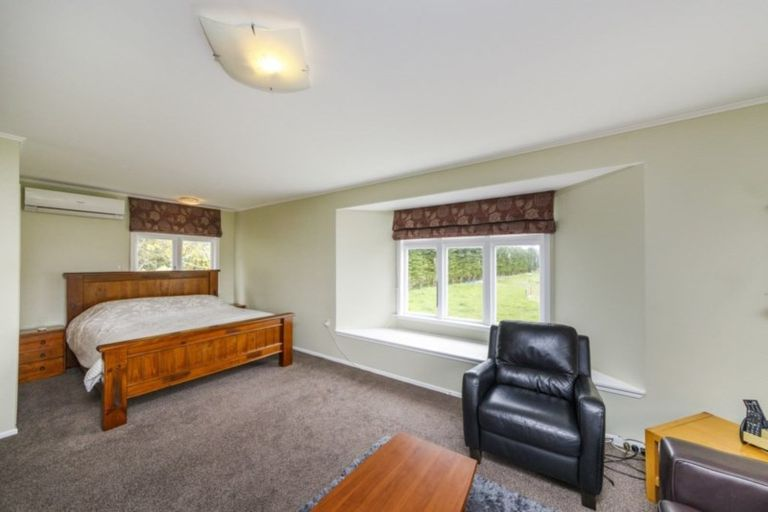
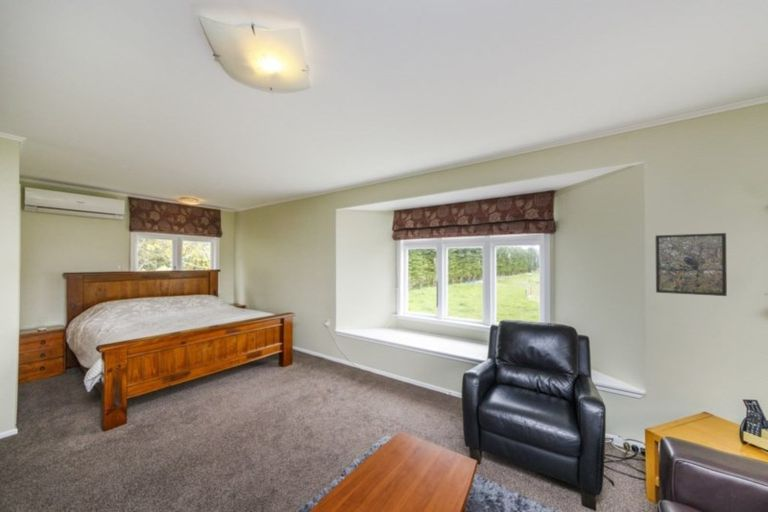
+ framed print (689, 264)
